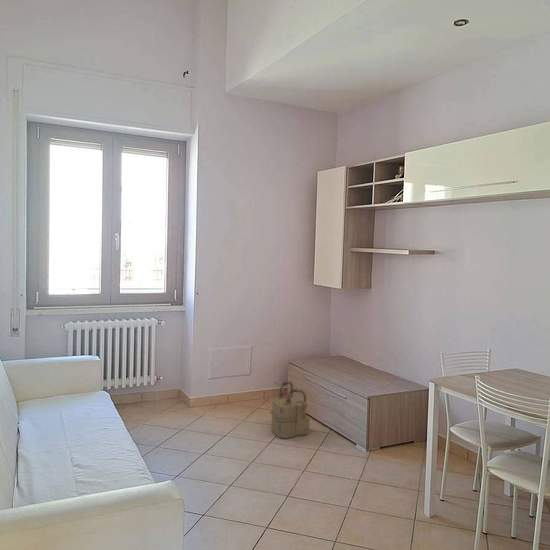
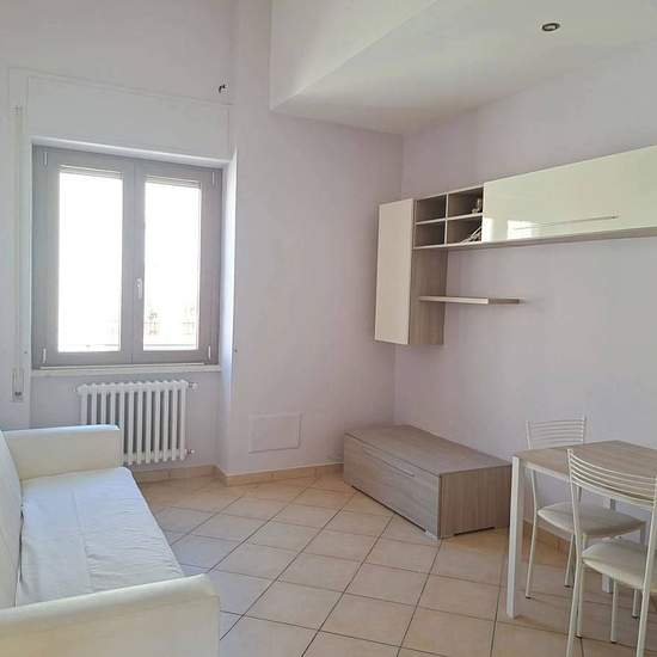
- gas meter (291, 410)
